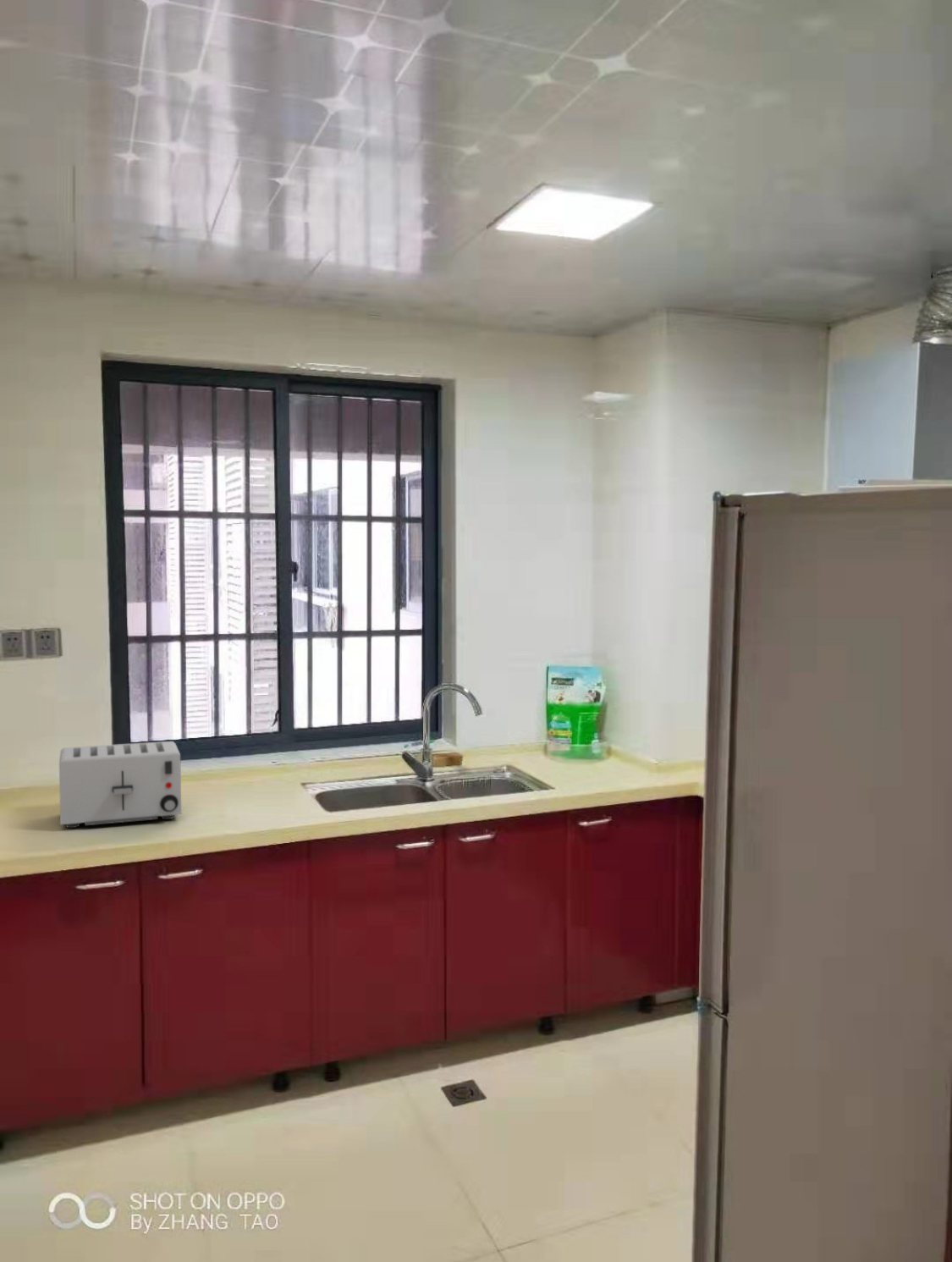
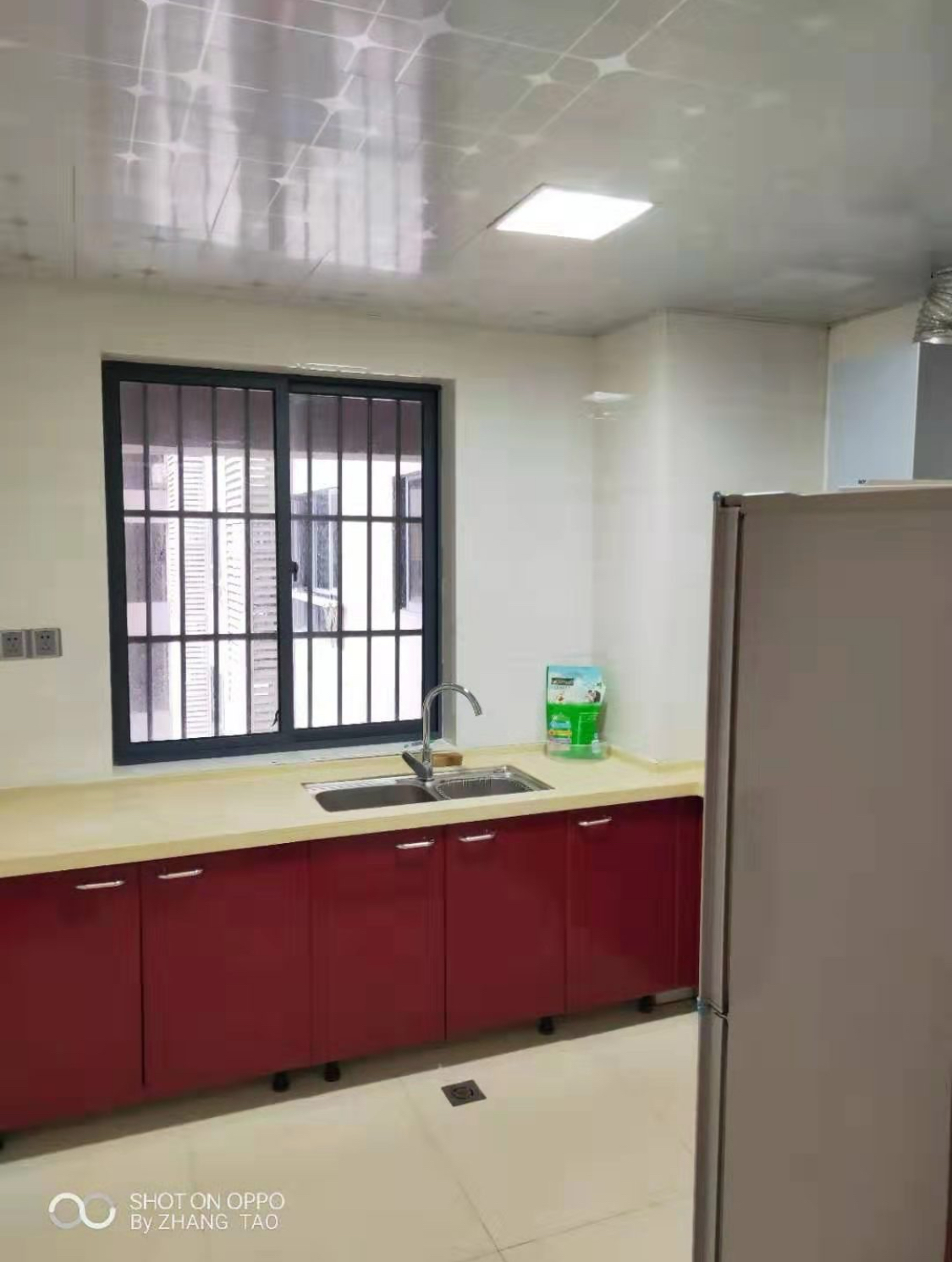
- toaster (120, 784)
